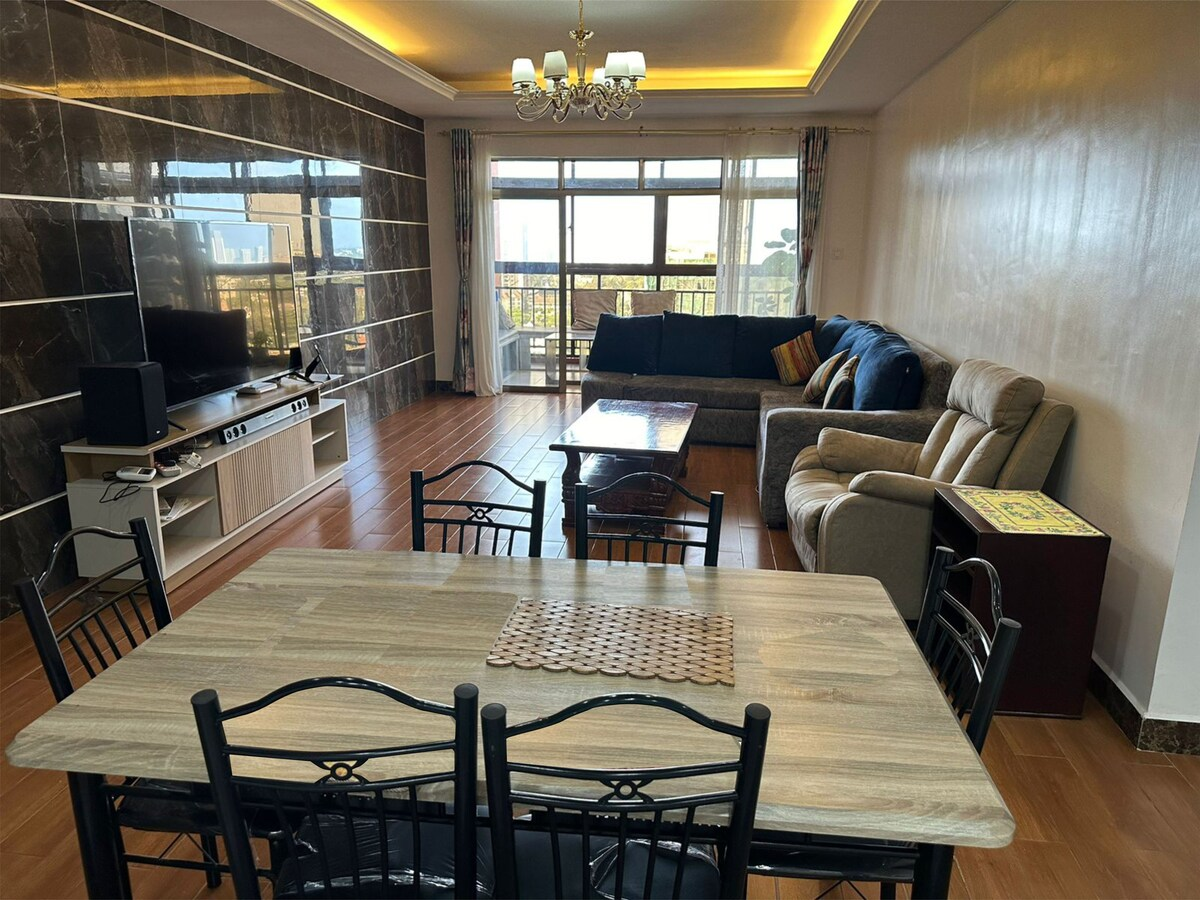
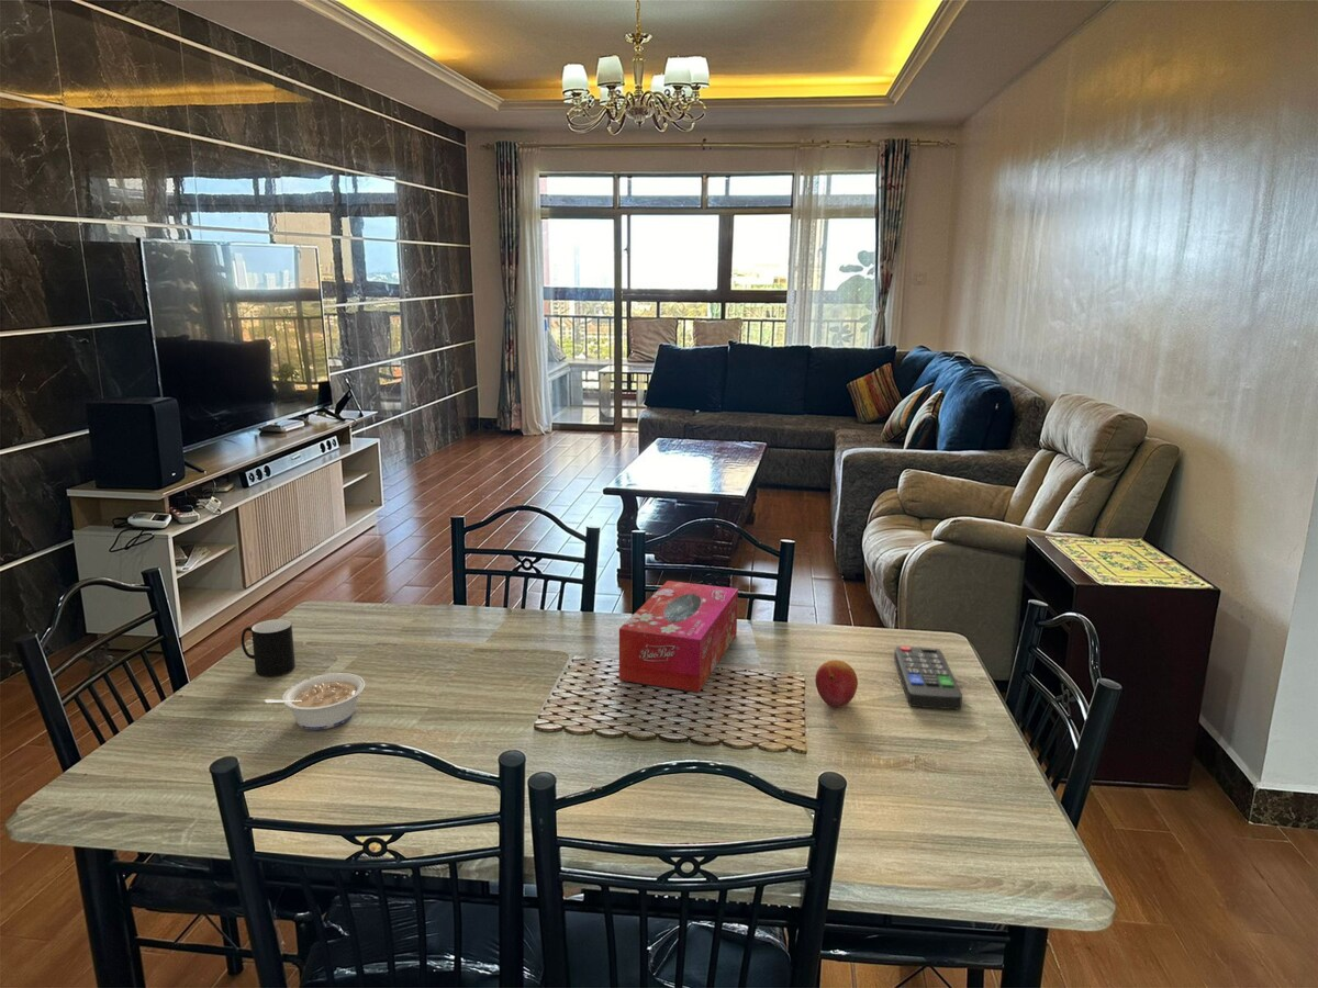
+ fruit (836, 682)
+ legume (323, 701)
+ tissue box (681, 631)
+ remote control (926, 674)
+ cup (266, 647)
